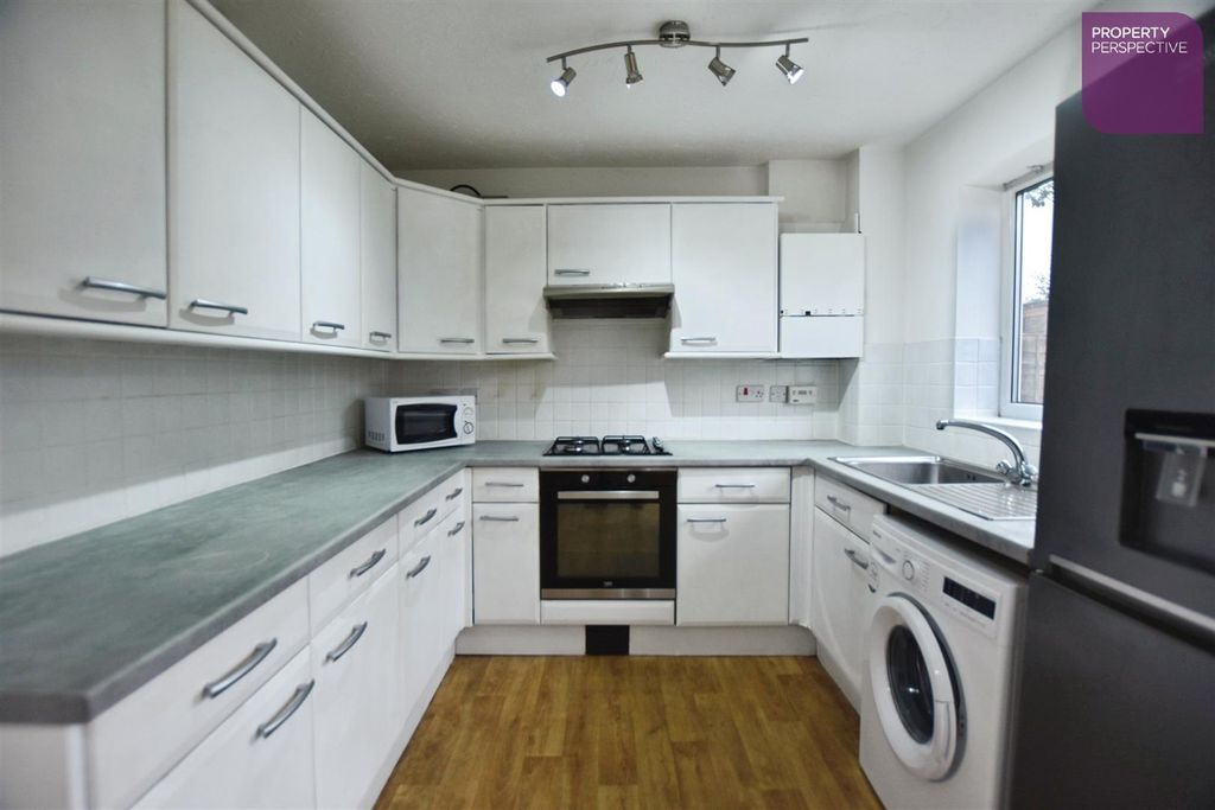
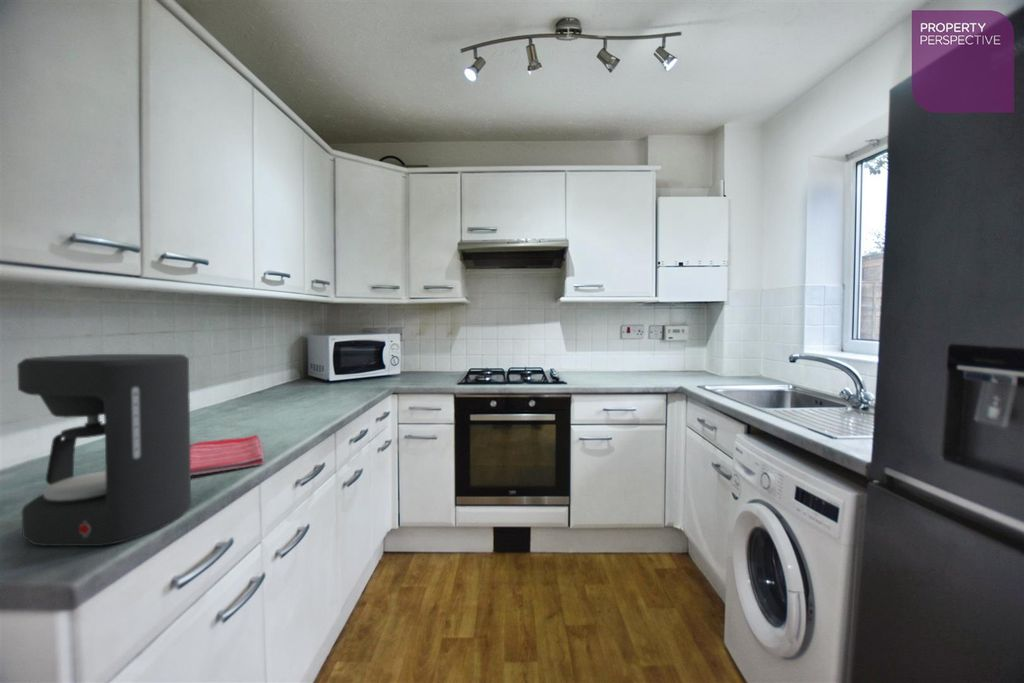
+ dish towel (224, 453)
+ coffee maker (108, 440)
